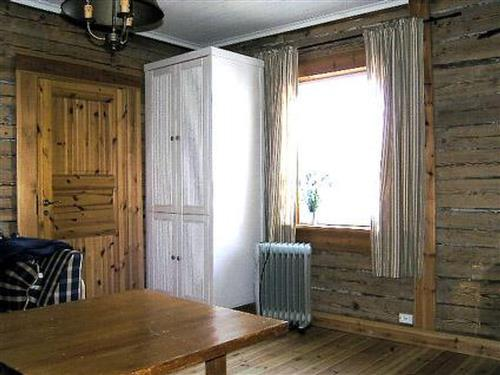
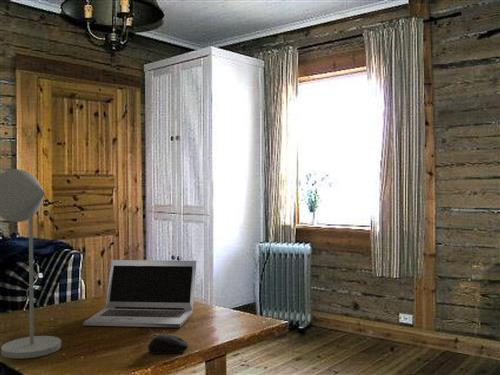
+ laptop (143, 291)
+ desk lamp (30, 258)
+ computer mouse (168, 342)
